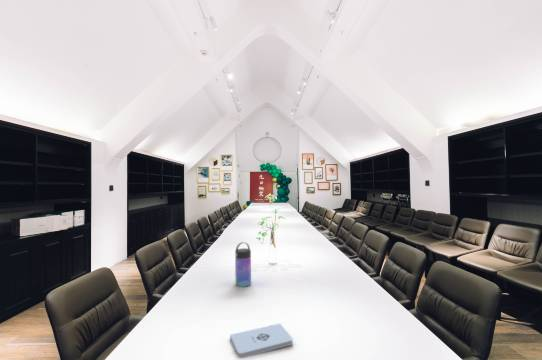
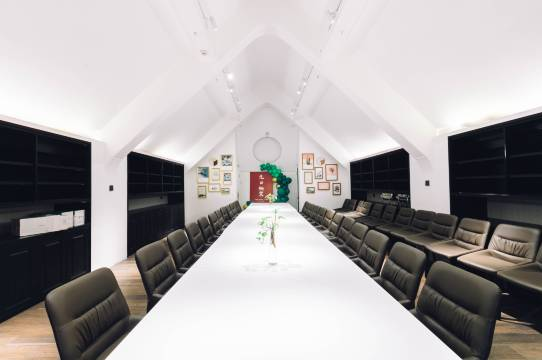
- water bottle (243, 263)
- notepad (261, 339)
